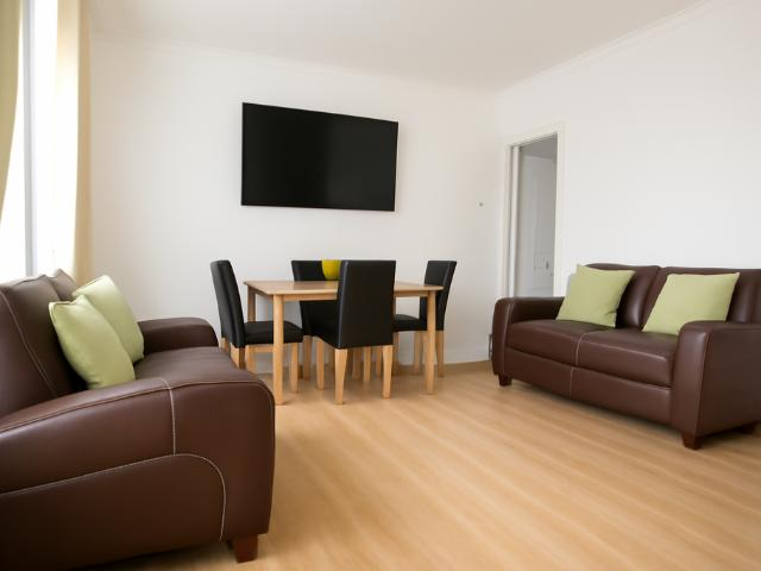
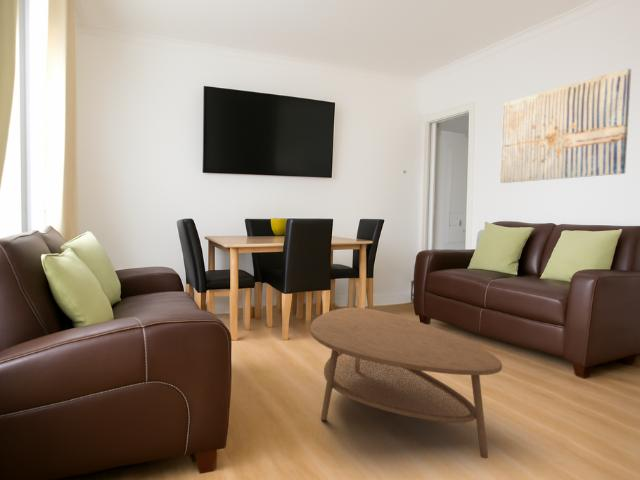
+ wall art (556, 133)
+ coffee table (380, 371)
